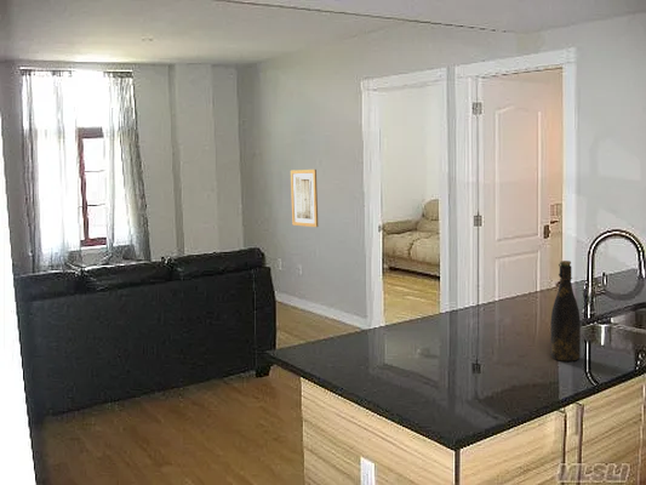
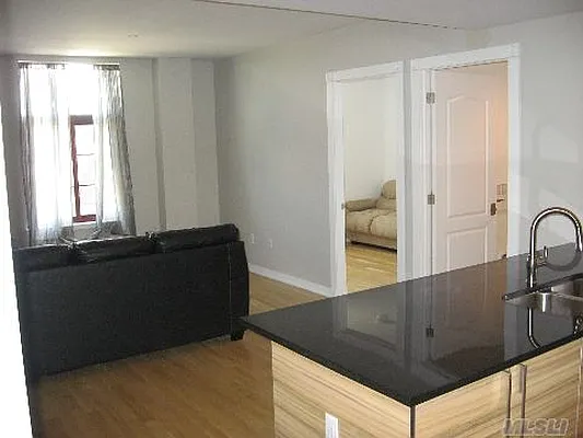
- bottle (565, 309)
- wall art (303, 198)
